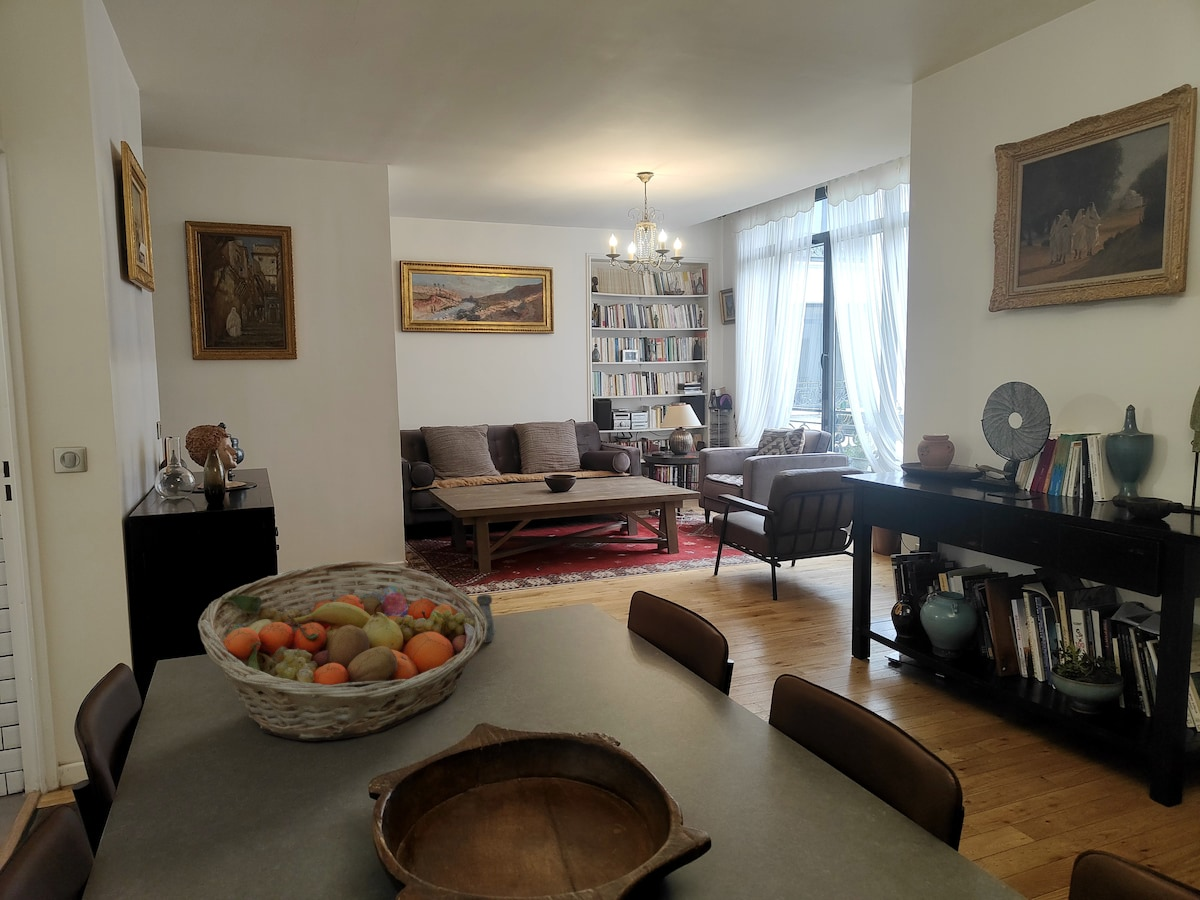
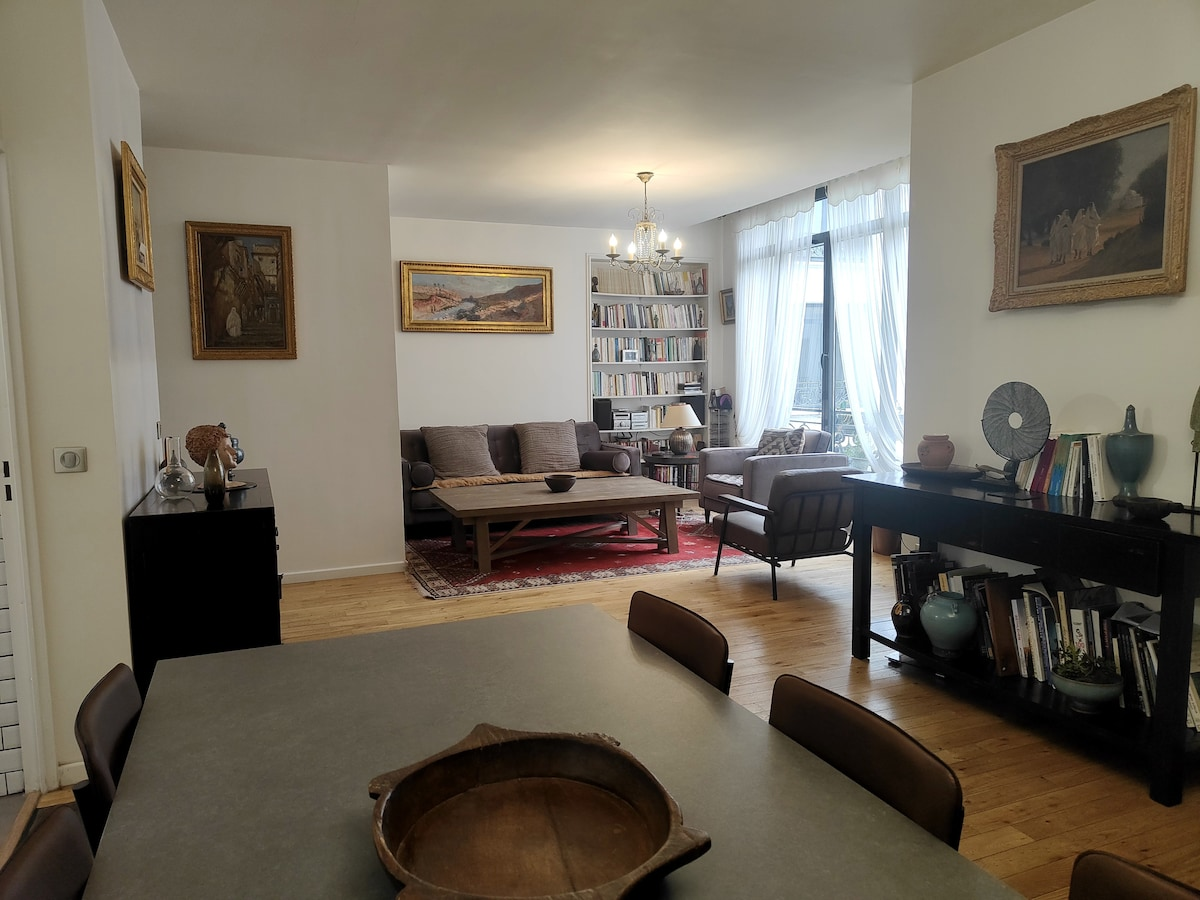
- fruit basket (353, 640)
- salt shaker (485, 617)
